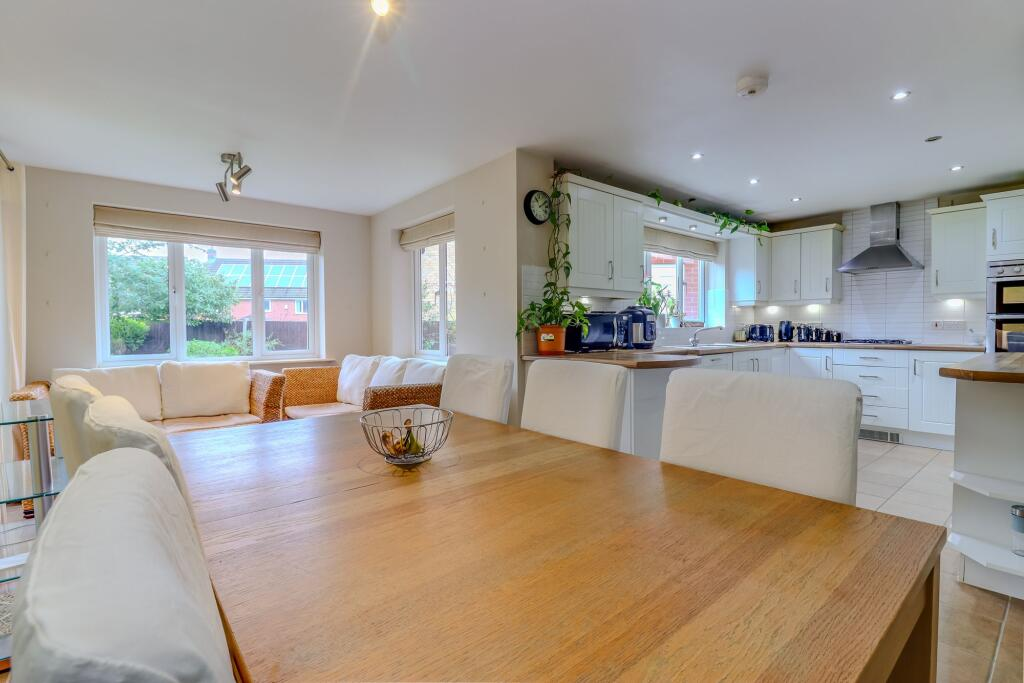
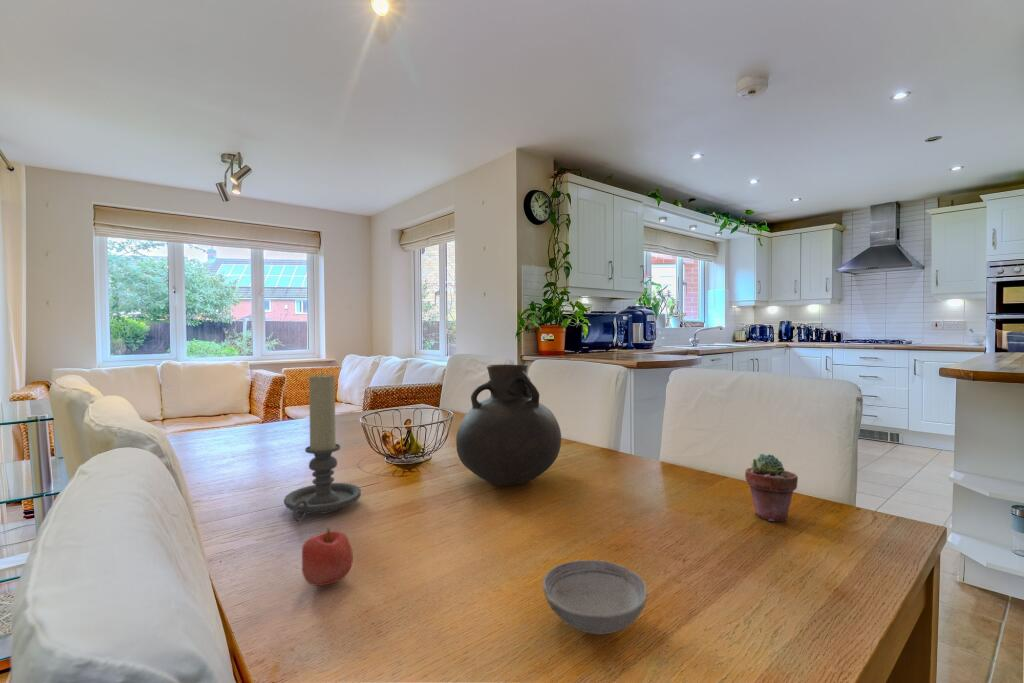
+ bowl (593, 601)
+ apple (326, 554)
+ candle holder (318, 441)
+ vase (509, 422)
+ potted succulent (770, 484)
